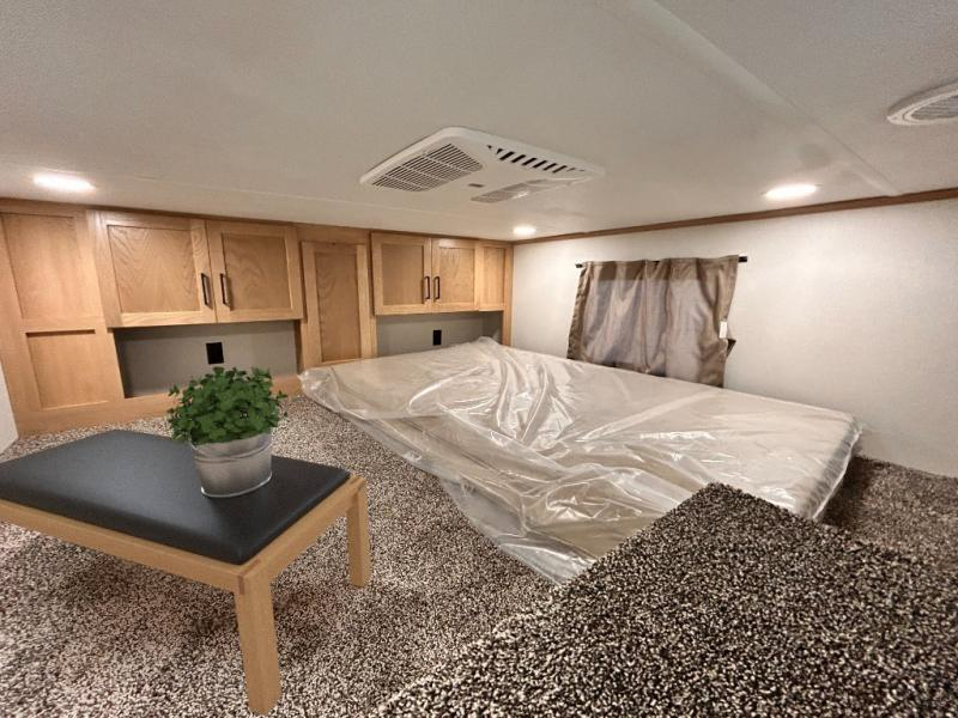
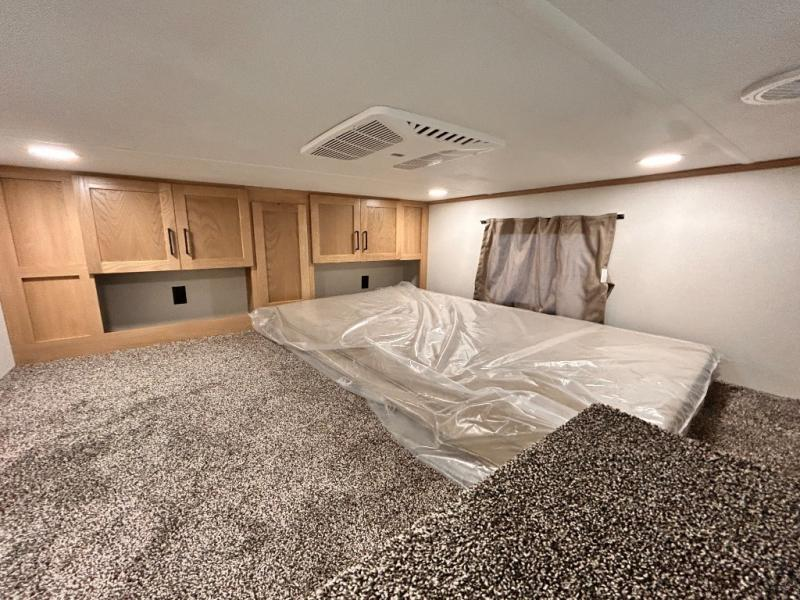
- bench (168, 528)
- potted plant (238, 425)
